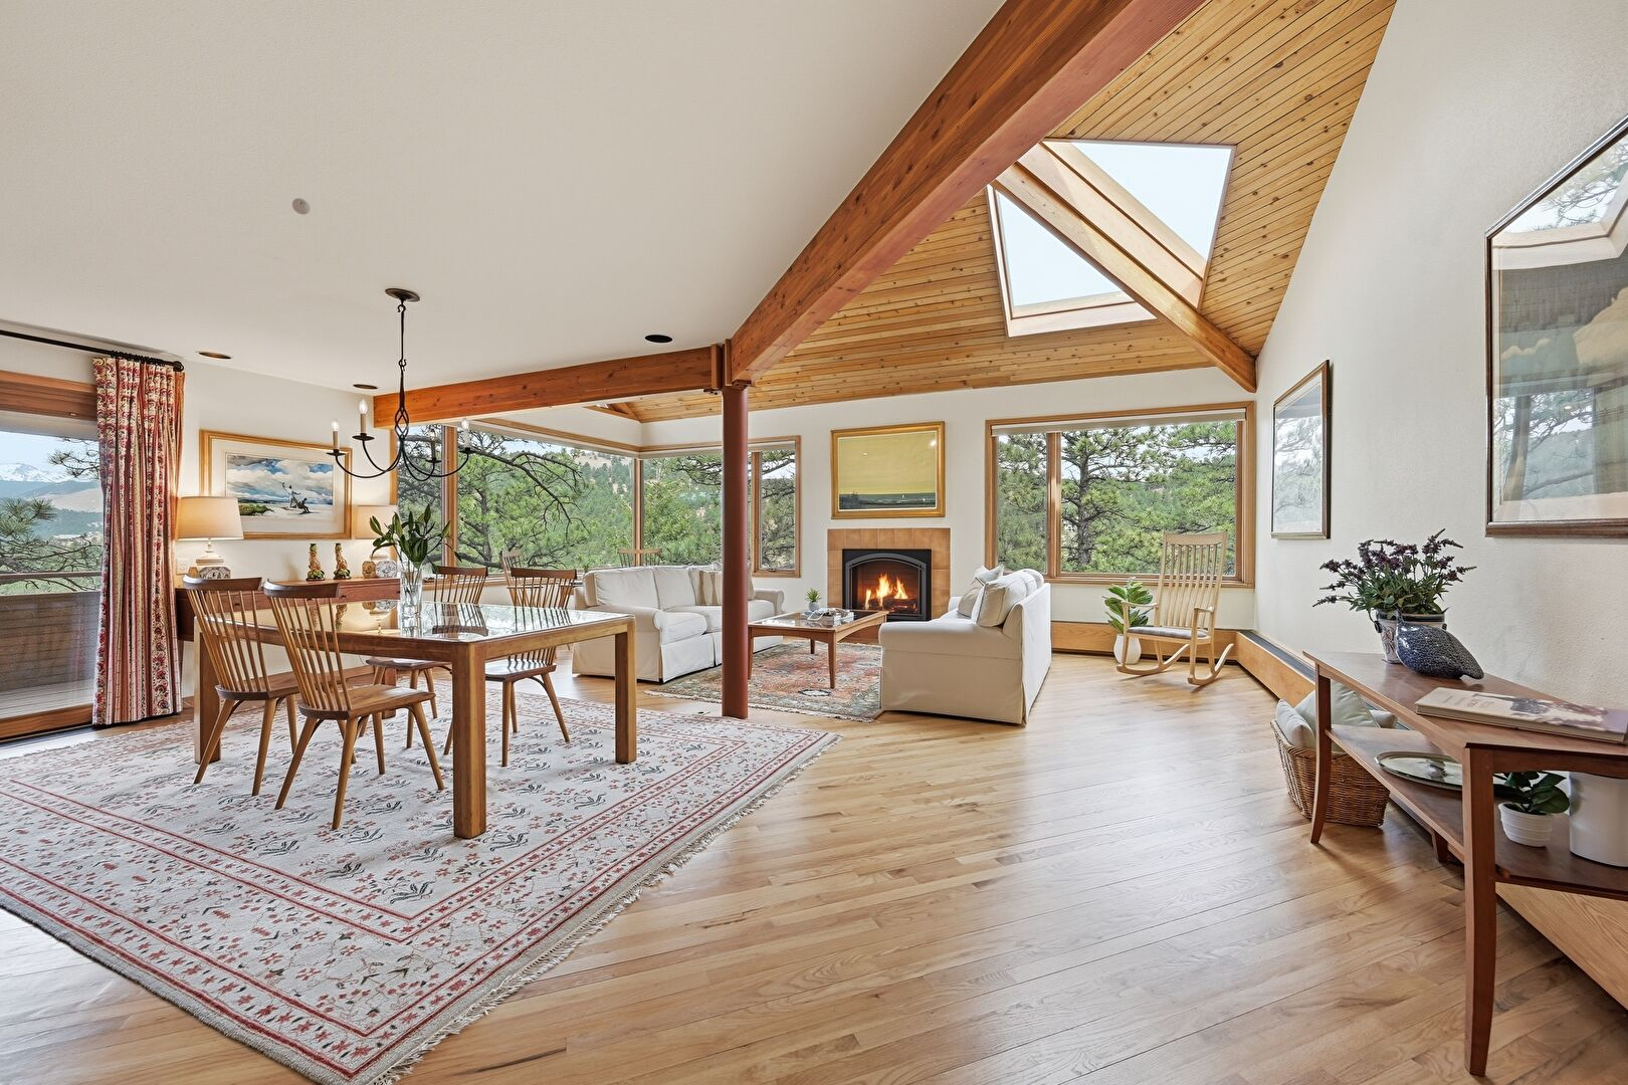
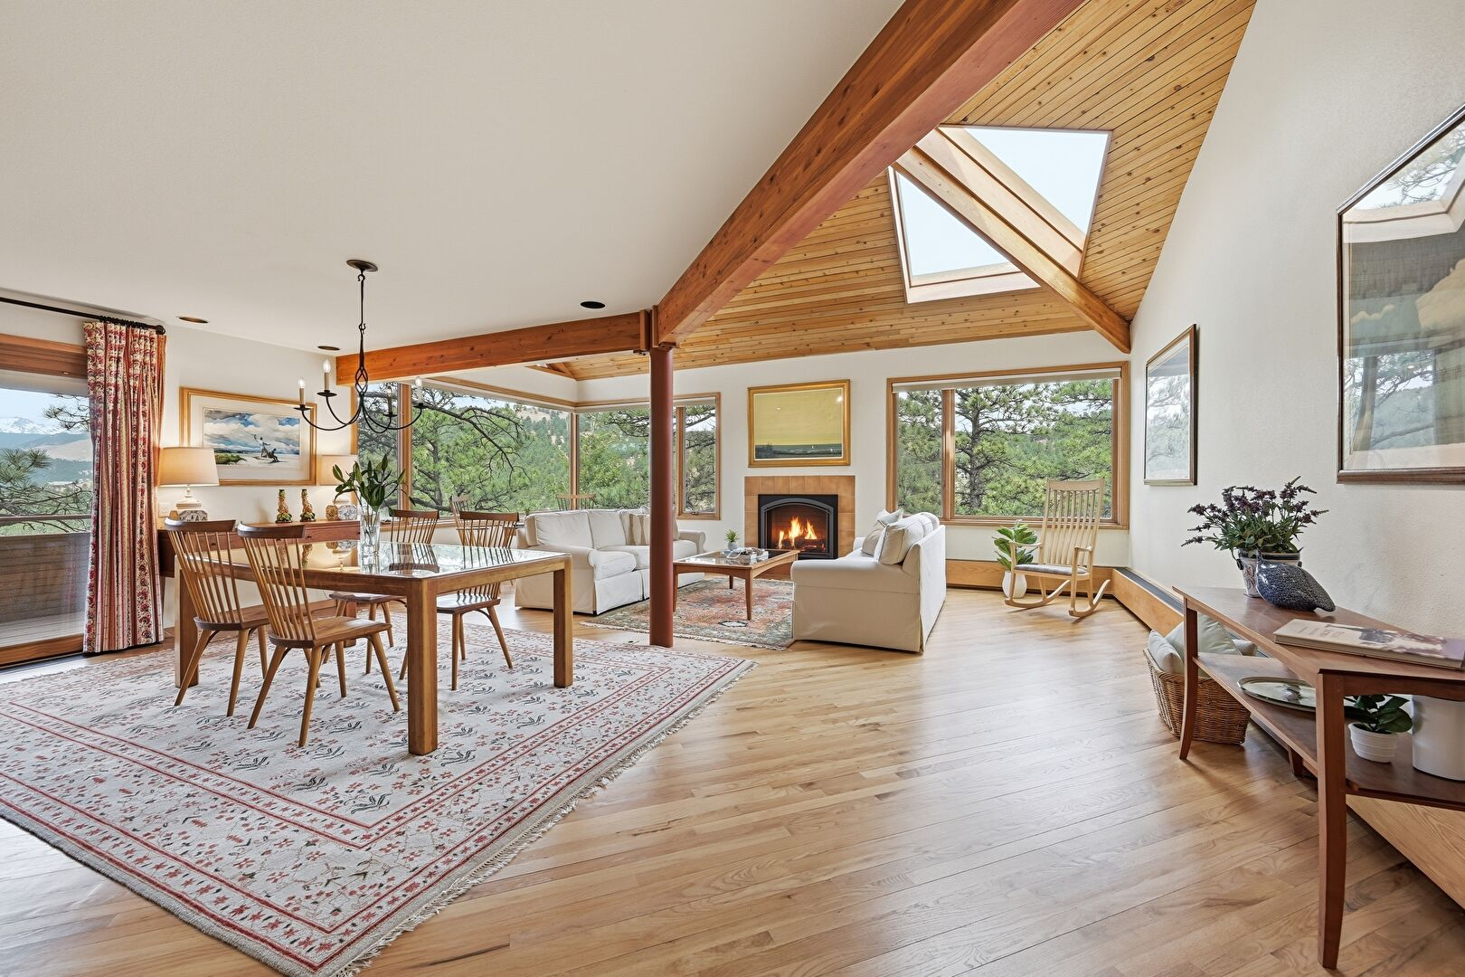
- eyeball (300, 206)
